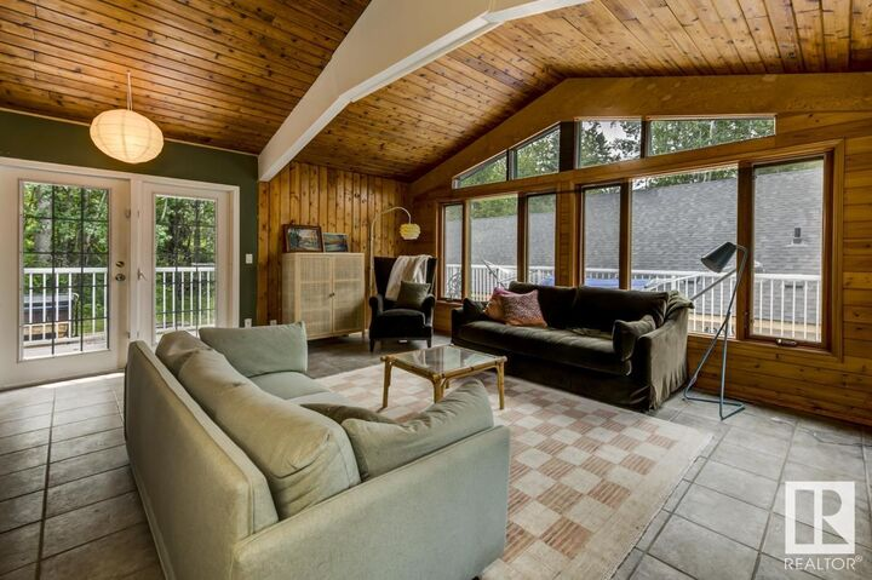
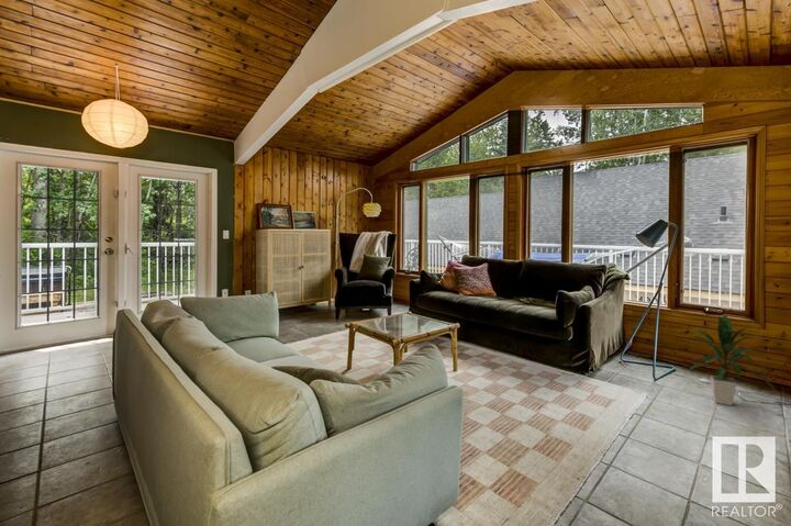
+ indoor plant (726, 359)
